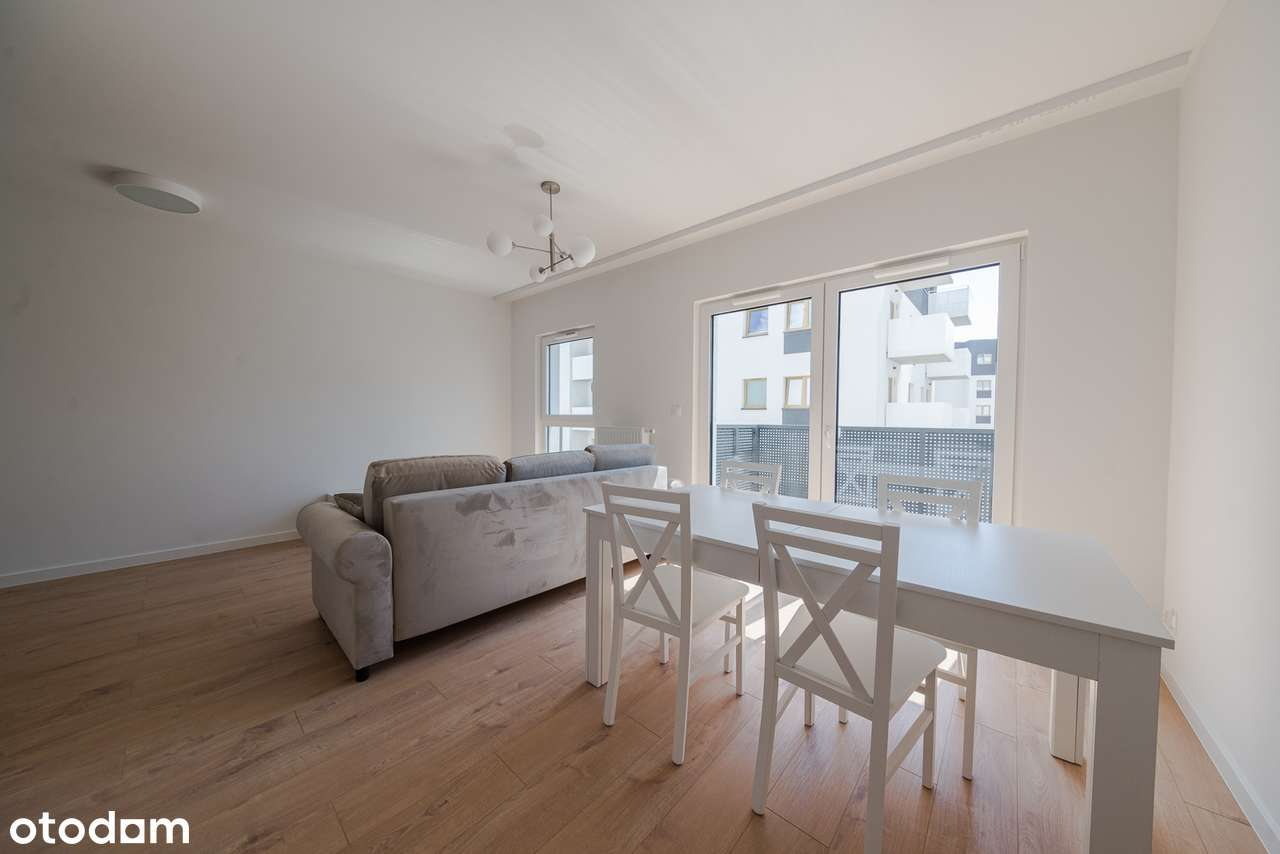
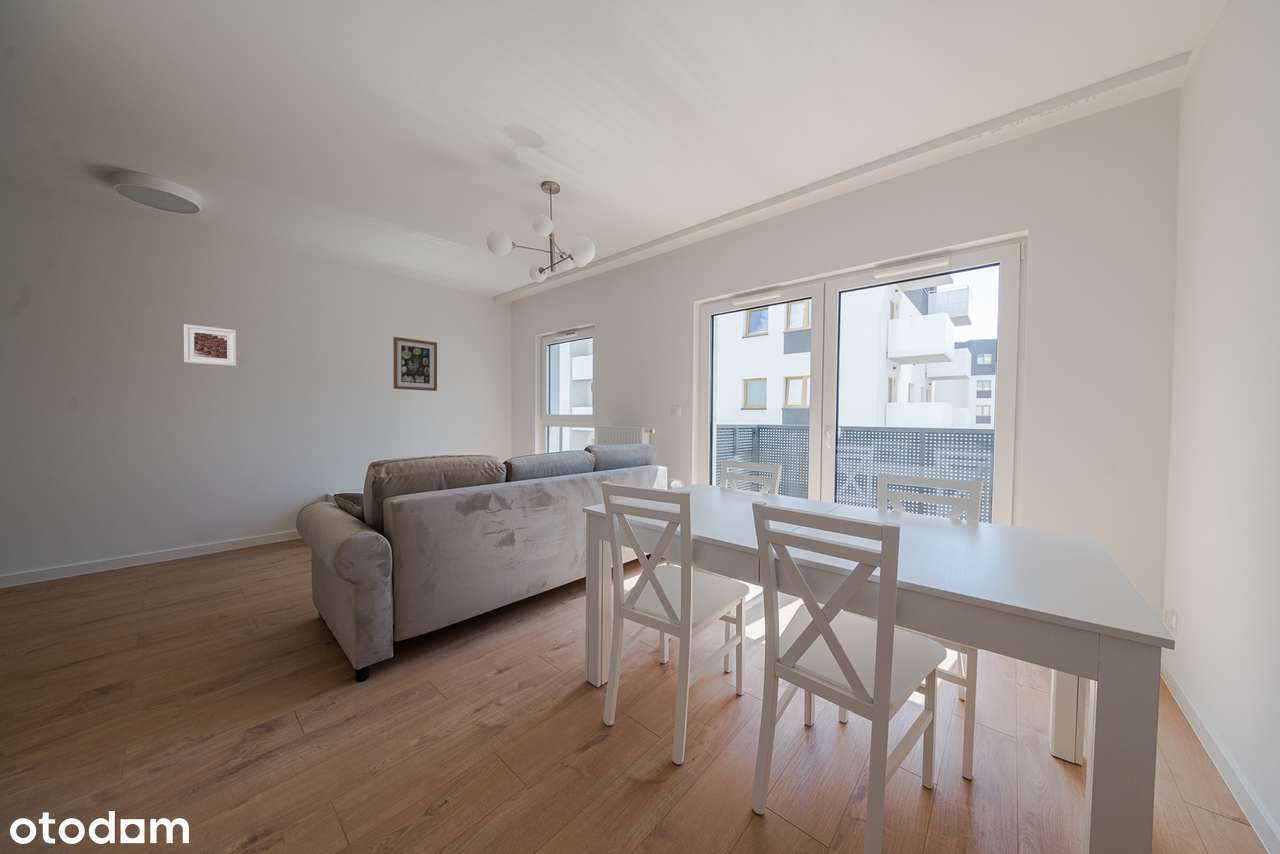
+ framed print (210, 345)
+ wall art (416, 364)
